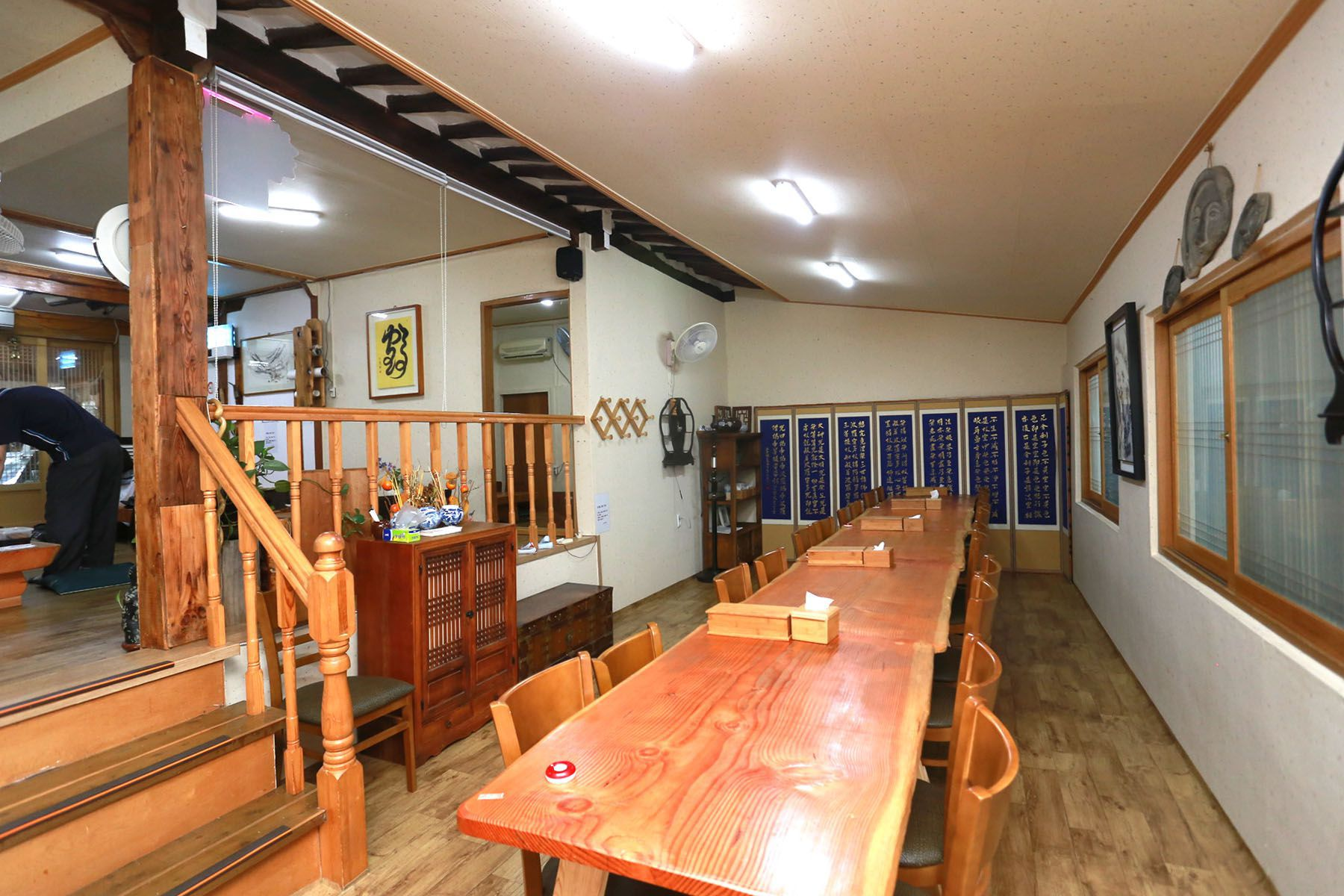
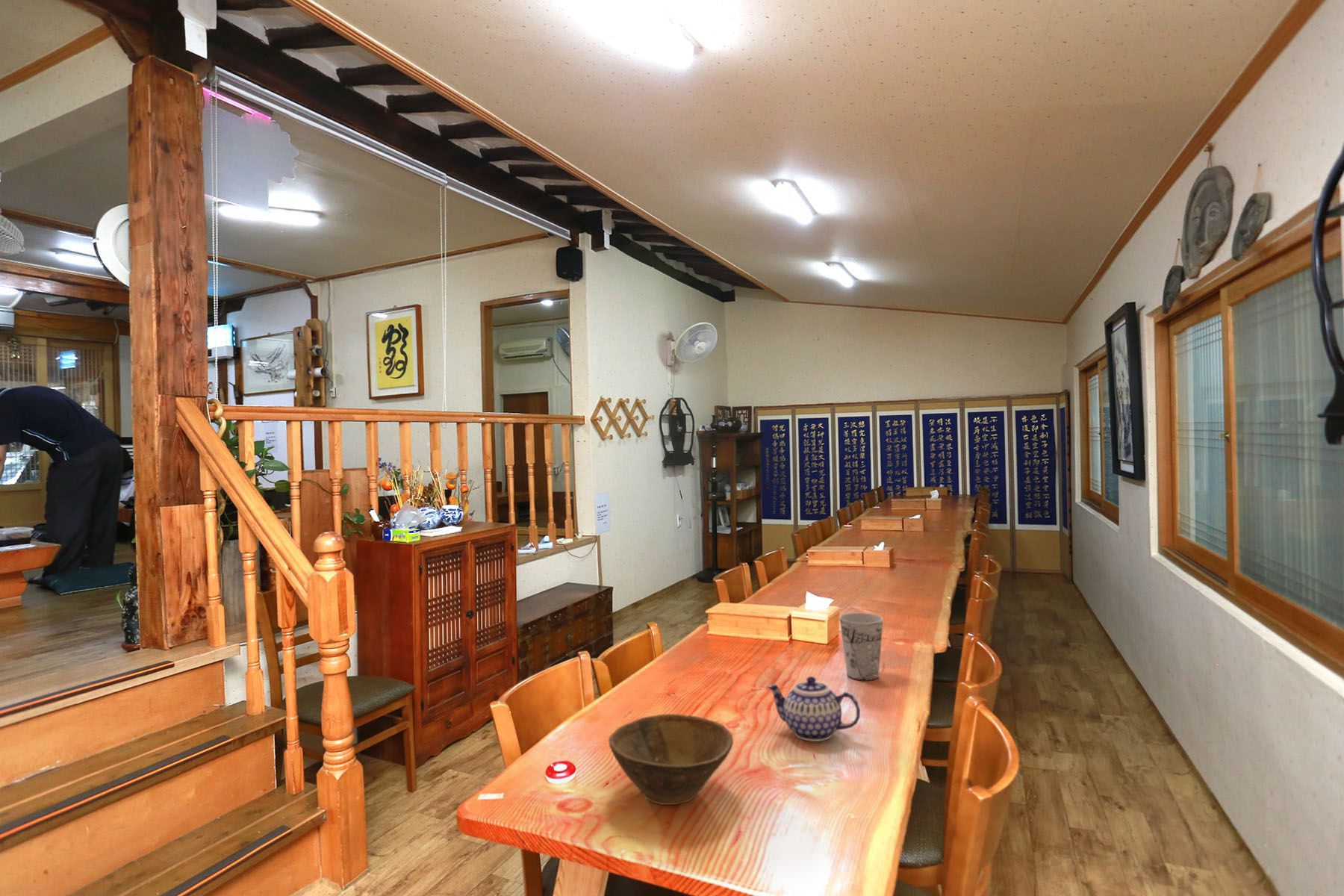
+ cup (862, 646)
+ bowl (671, 763)
+ teapot (812, 705)
